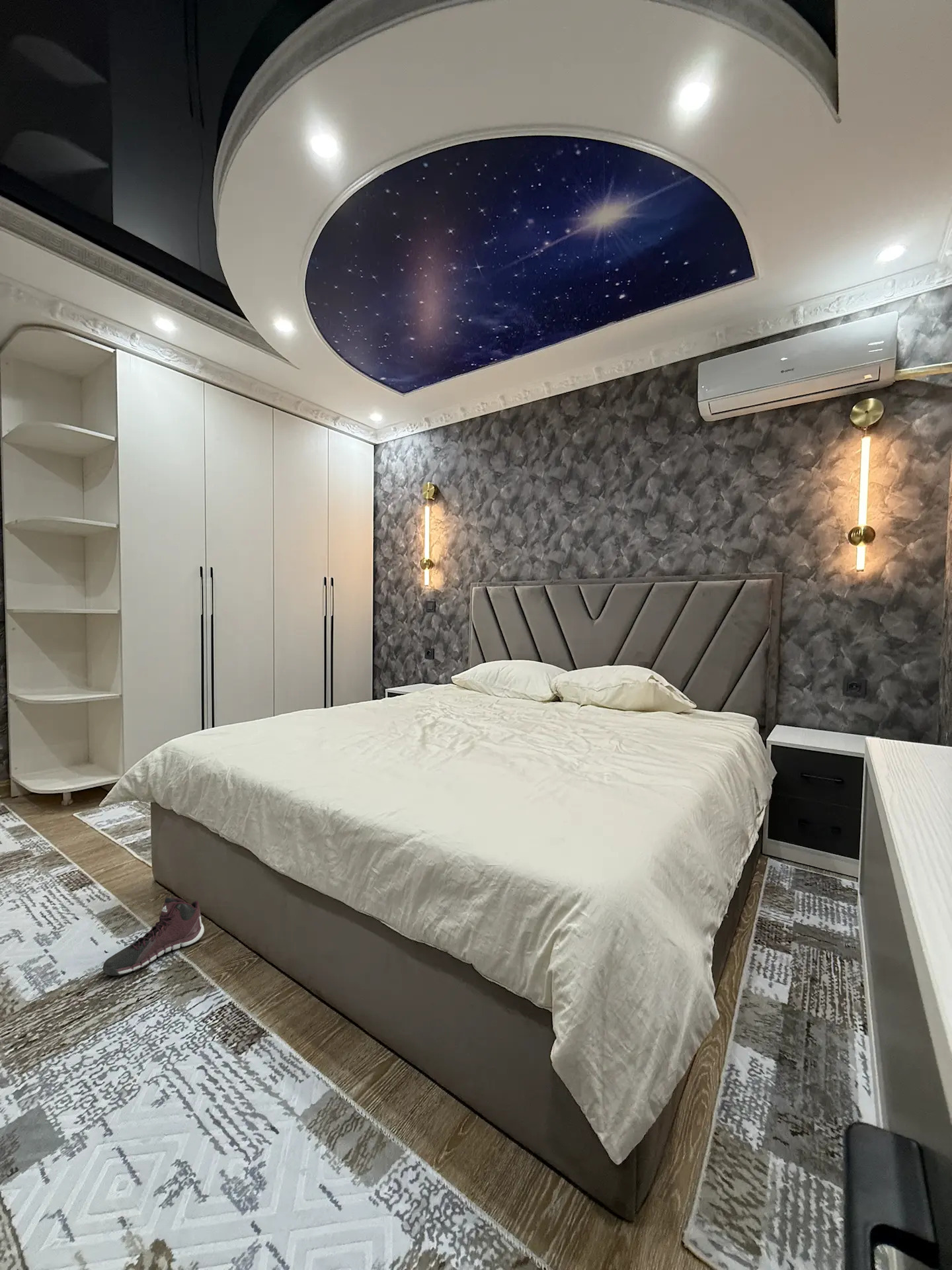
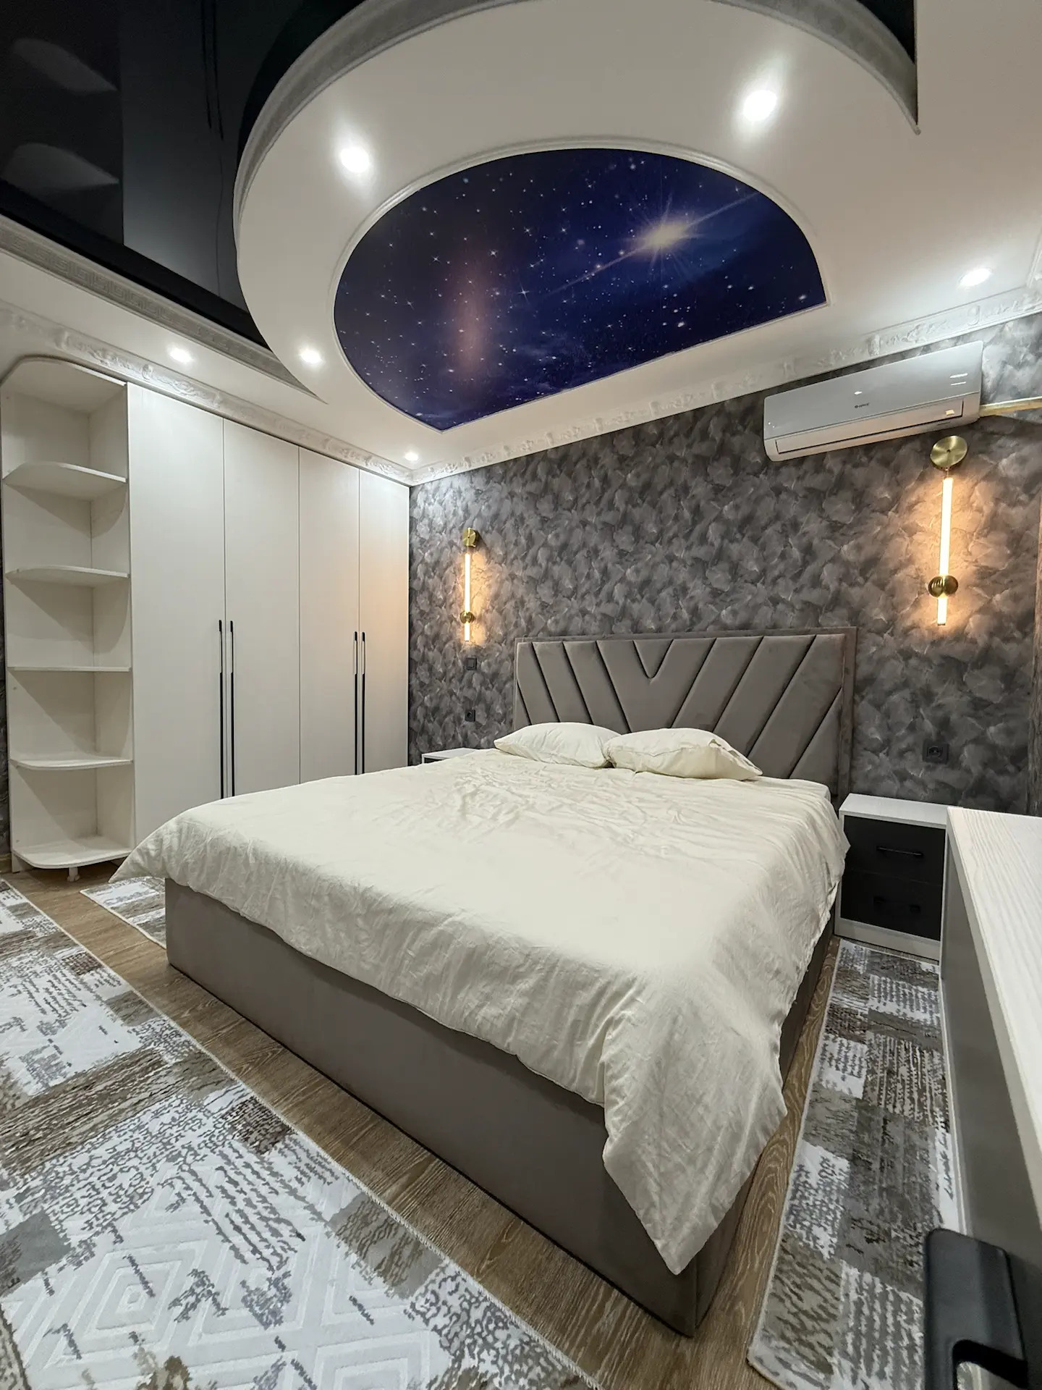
- sneaker (155, 928)
